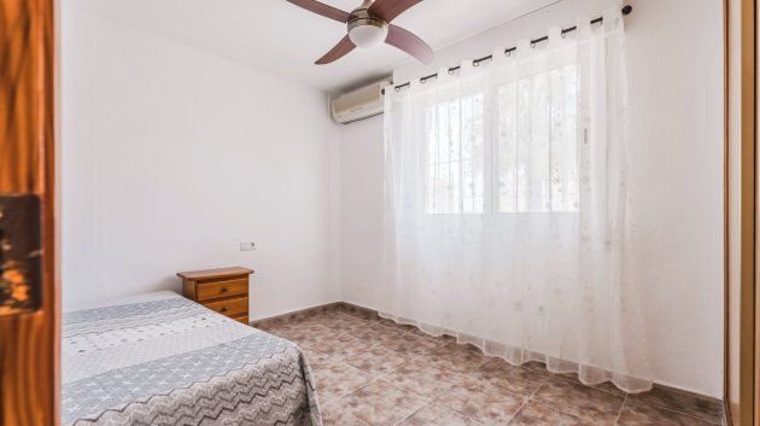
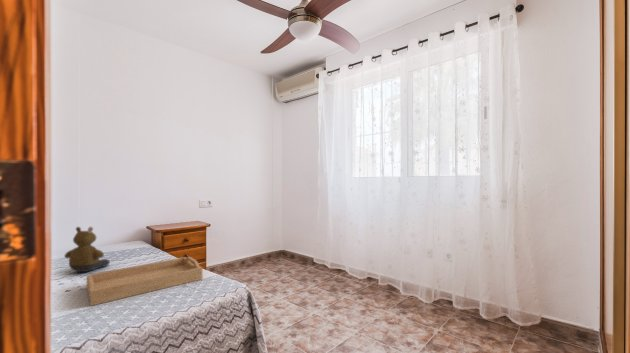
+ serving tray (146, 275)
+ bear (89, 247)
